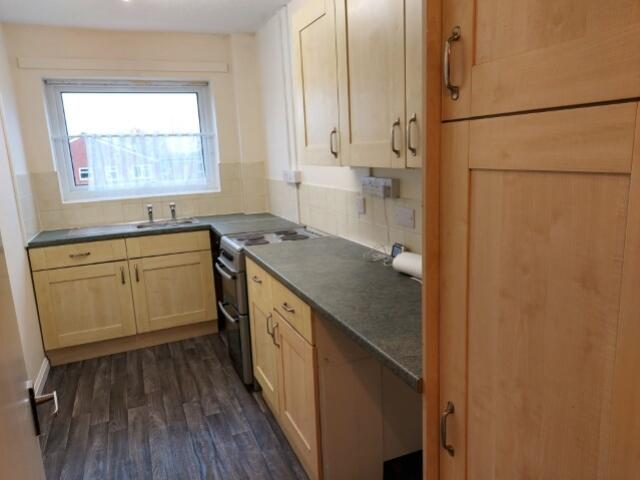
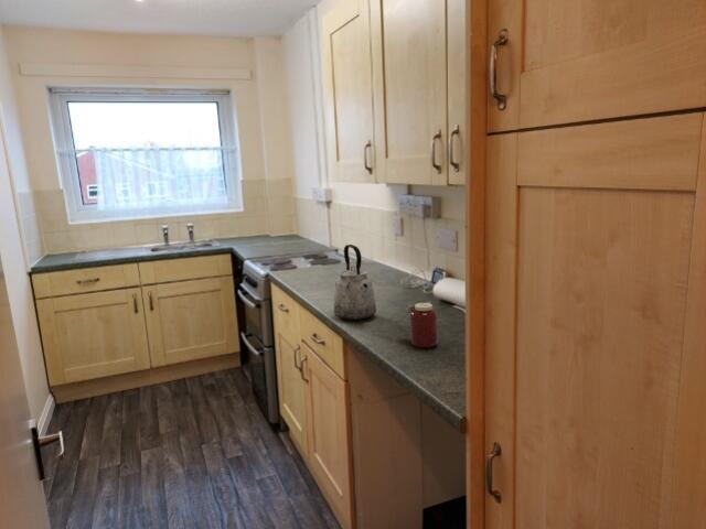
+ jar (421, 323)
+ kettle (355, 282)
